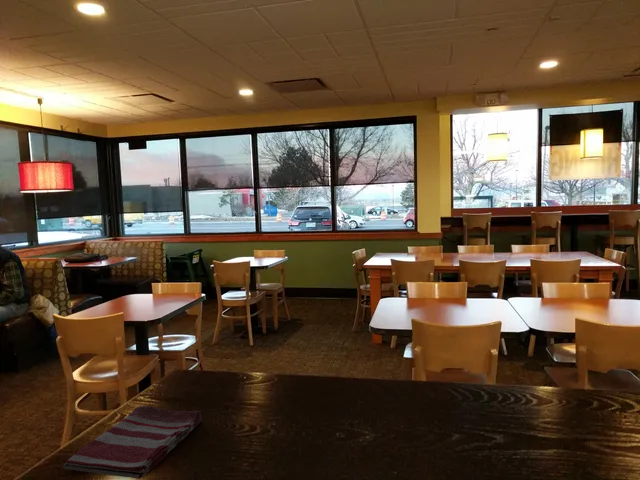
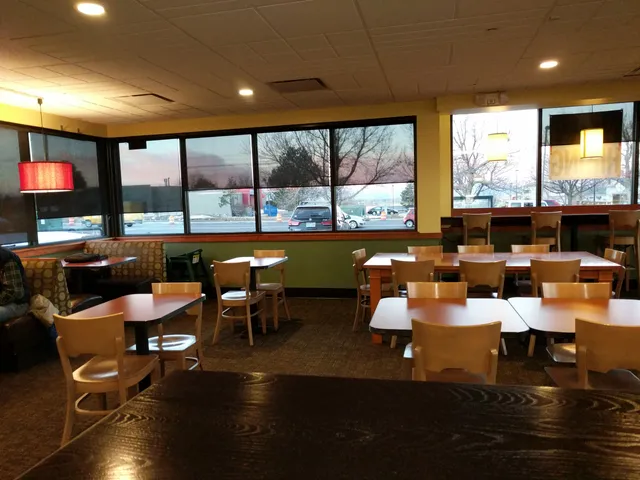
- dish towel (138, 436)
